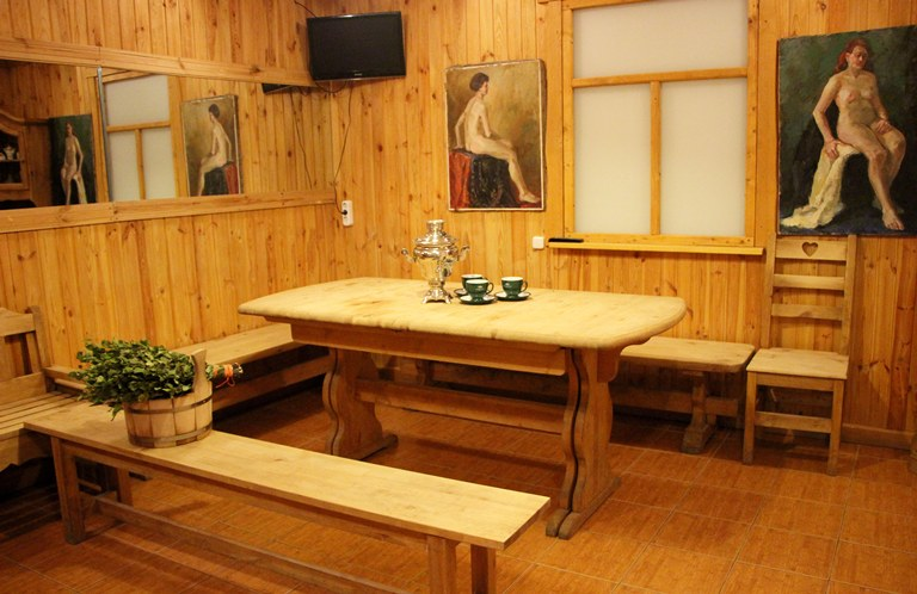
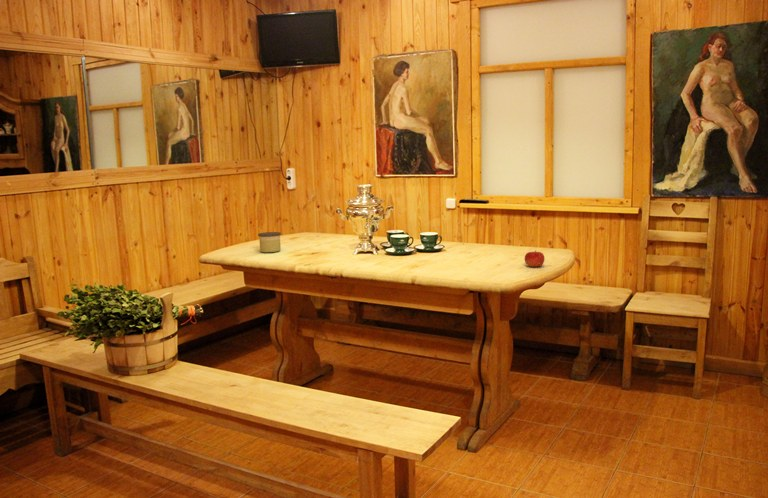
+ candle (269, 242)
+ fruit (534, 258)
